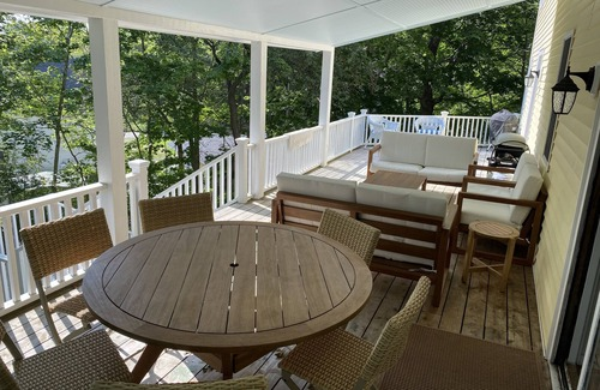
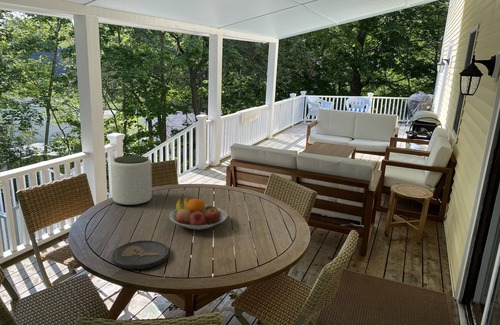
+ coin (141, 253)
+ fruit bowl (198, 212)
+ plant pot (131, 179)
